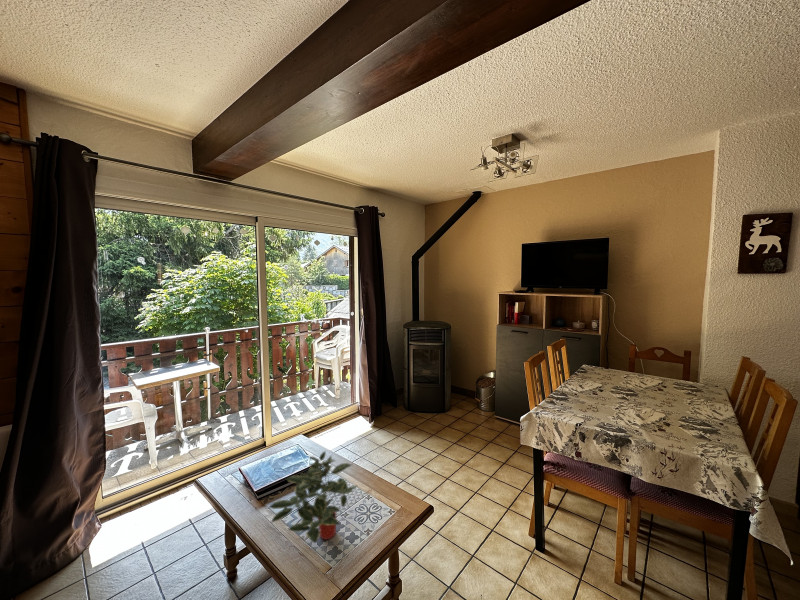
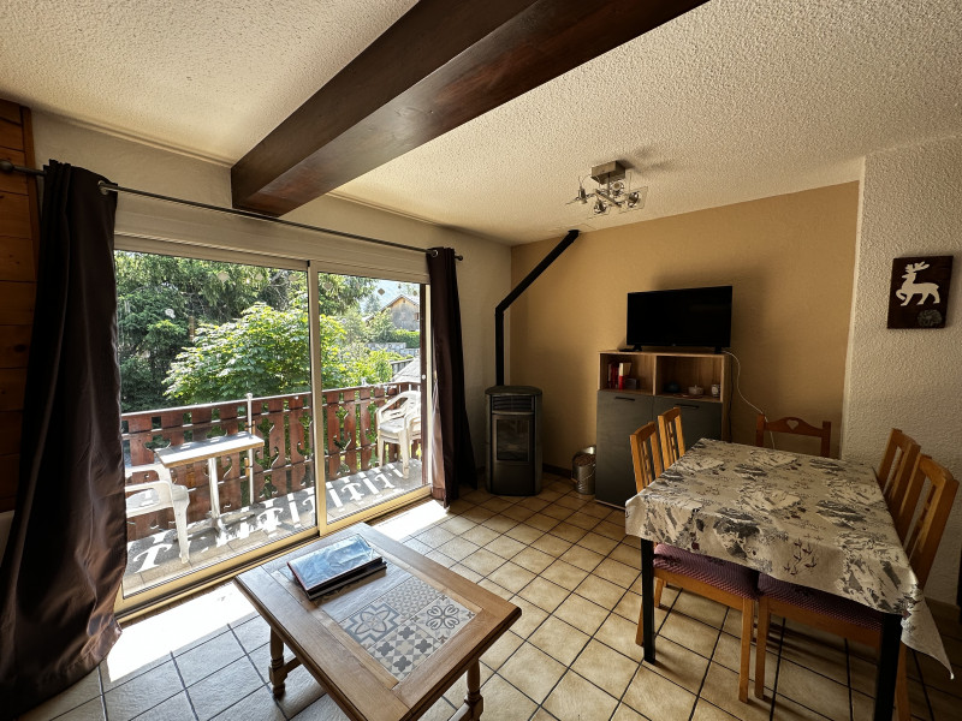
- potted plant (315, 499)
